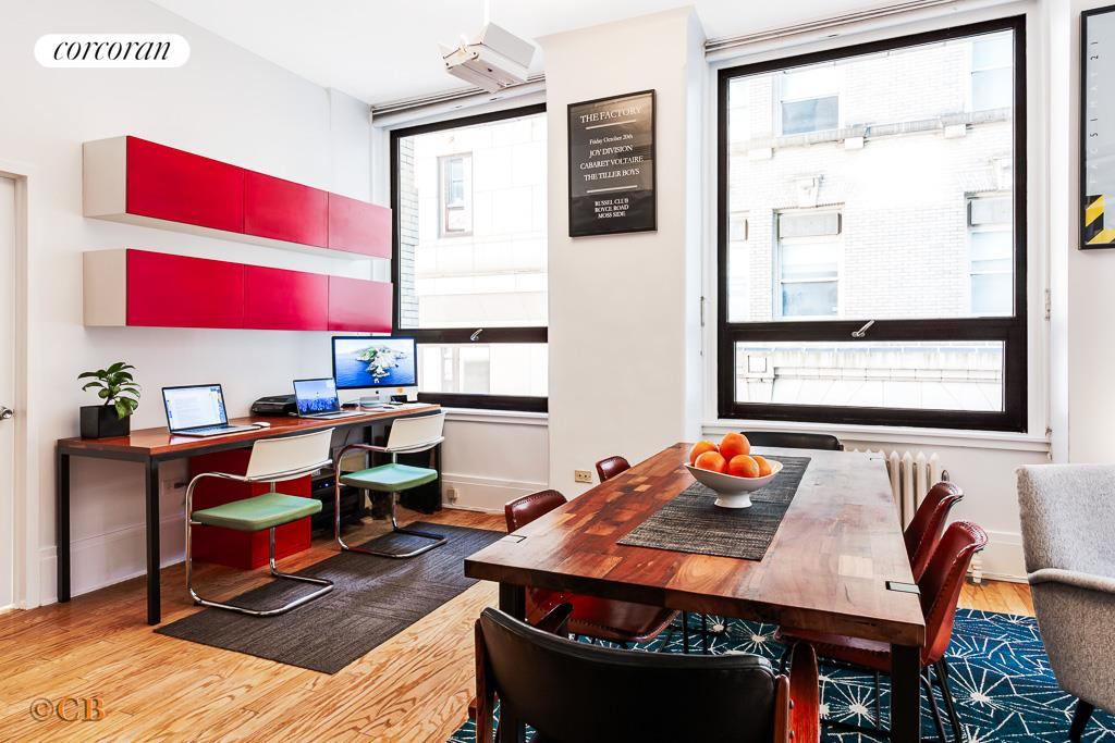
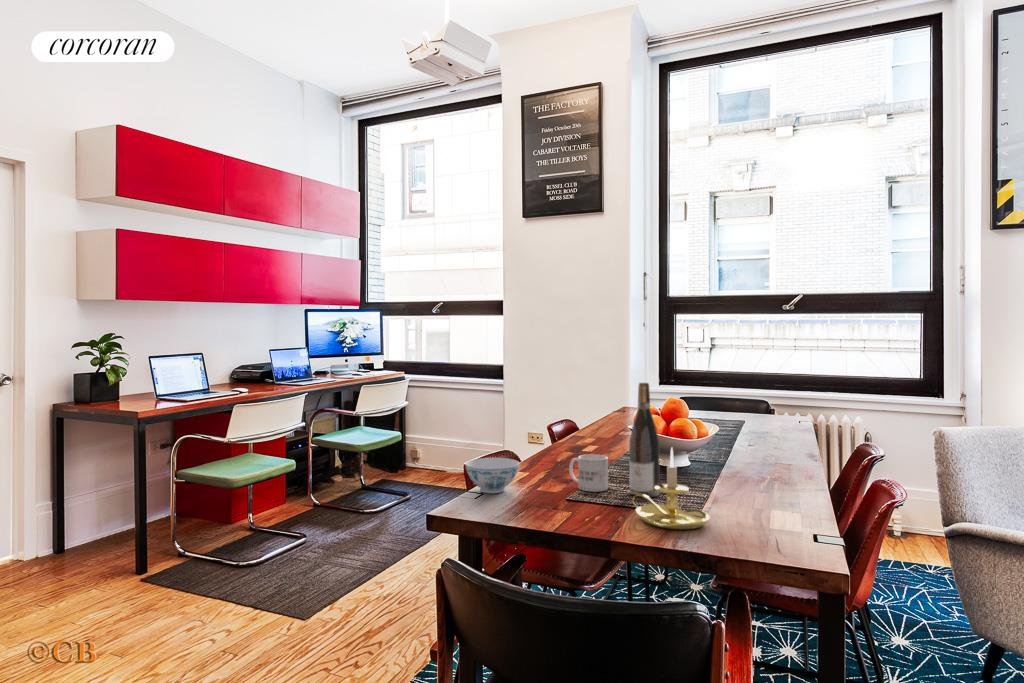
+ mug (587, 471)
+ chinaware (492, 476)
+ candle holder (666, 484)
+ wine bottle (644, 438)
